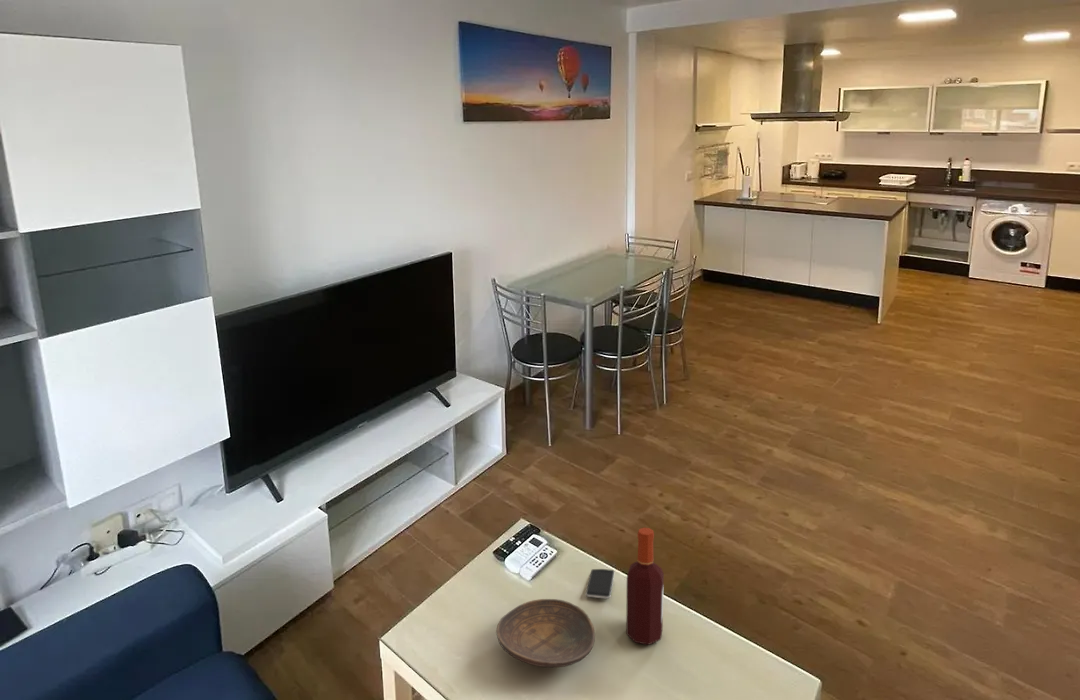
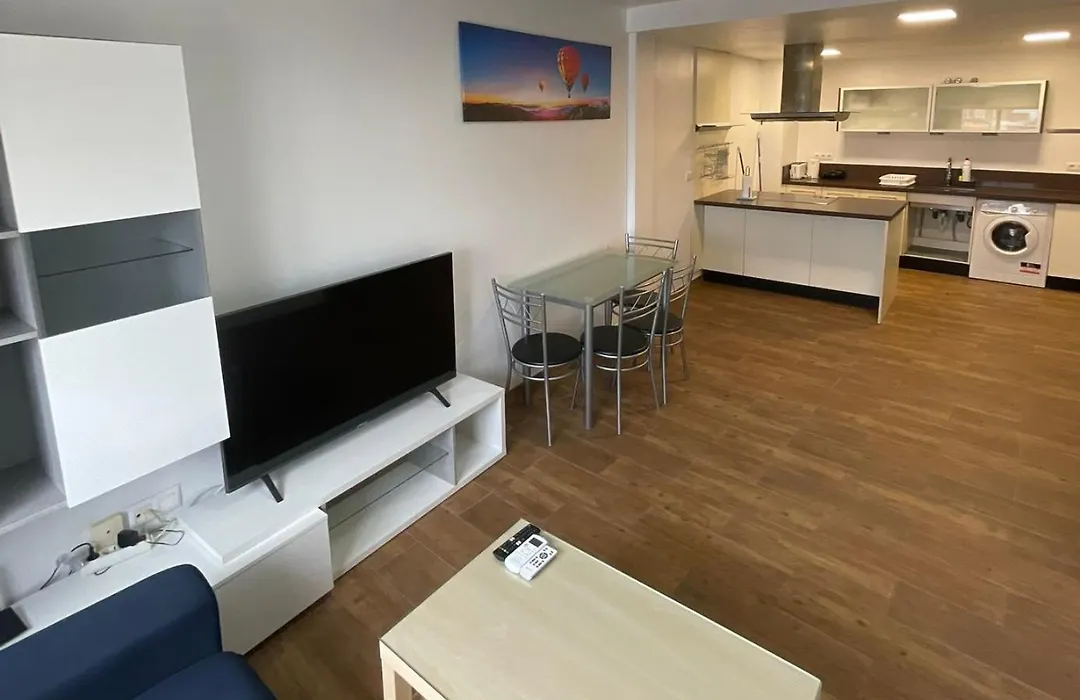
- smartphone (600, 582)
- bottle (645, 584)
- decorative bowl (545, 638)
